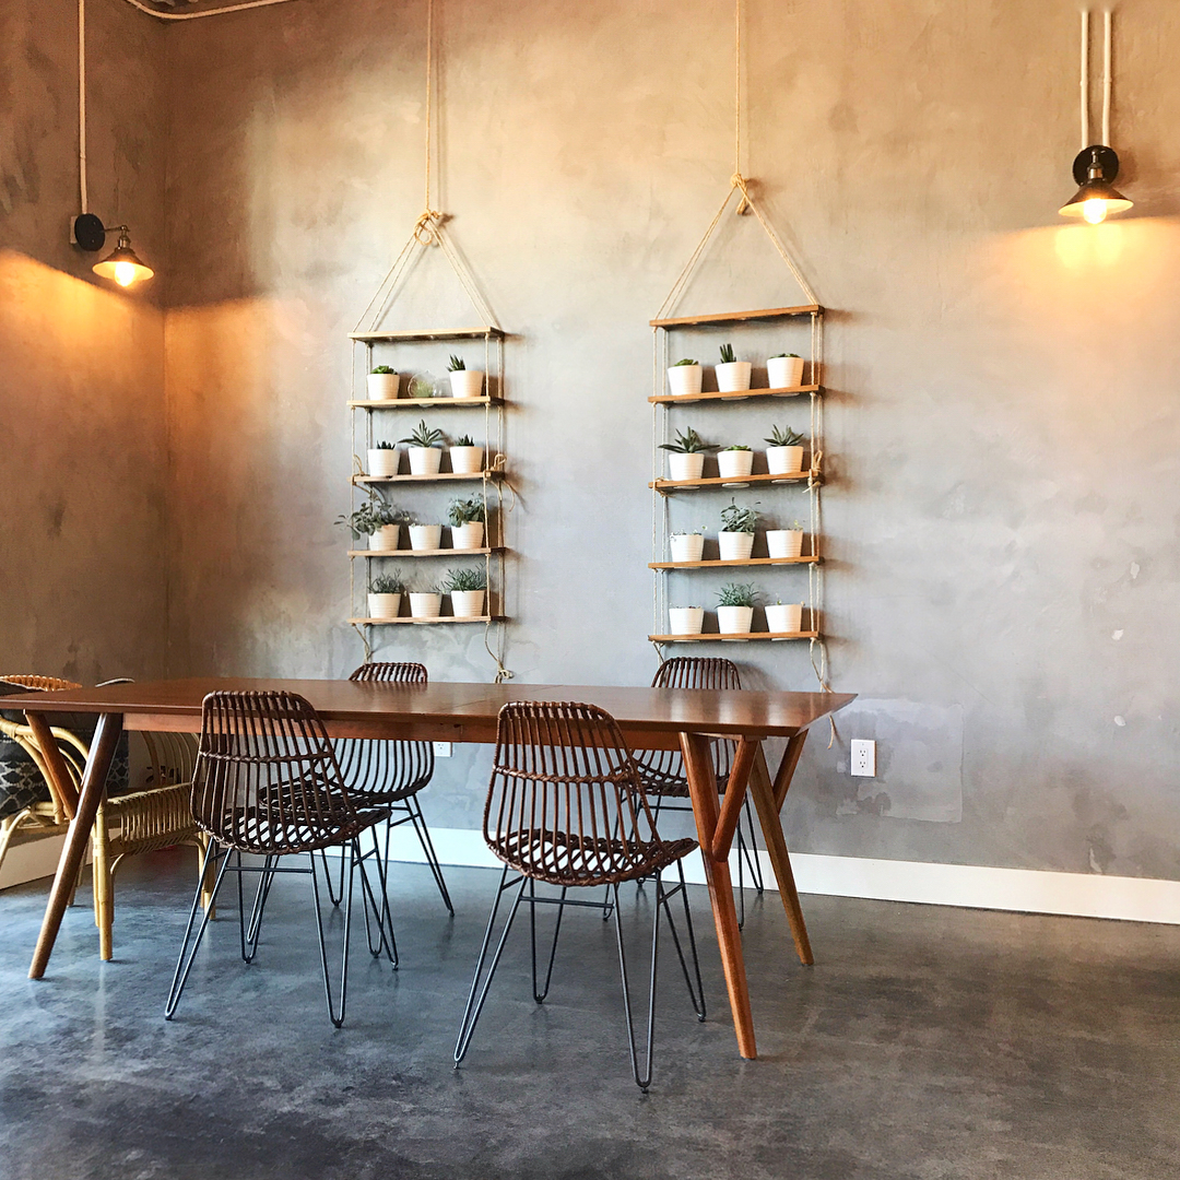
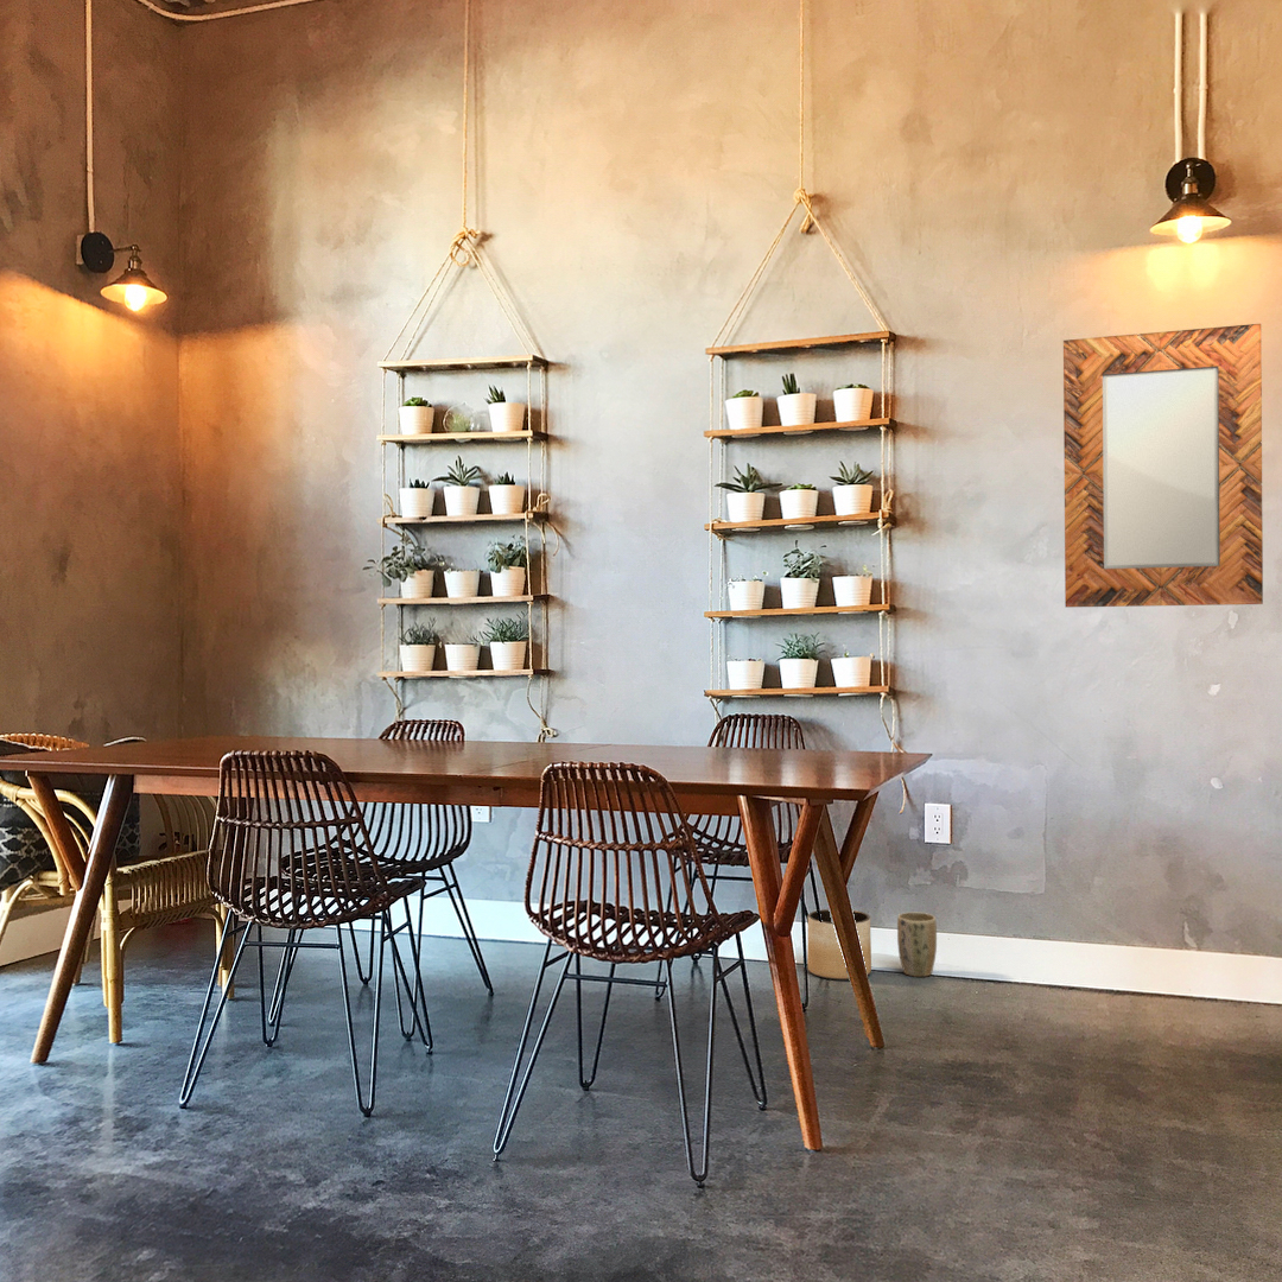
+ plant pot (916, 944)
+ planter (838, 945)
+ home mirror (1160, 469)
